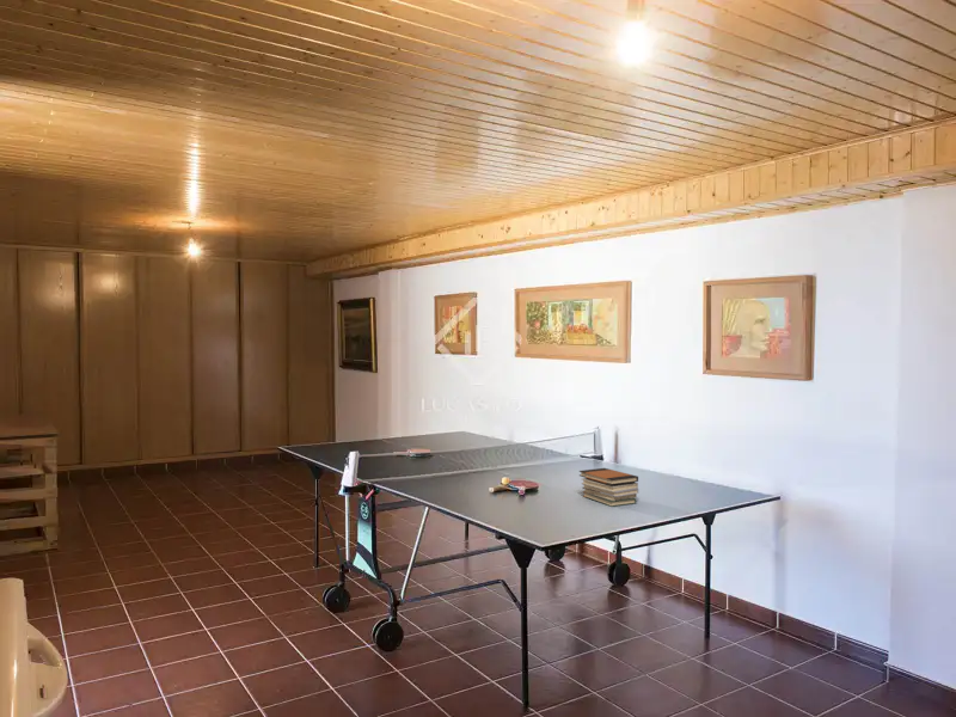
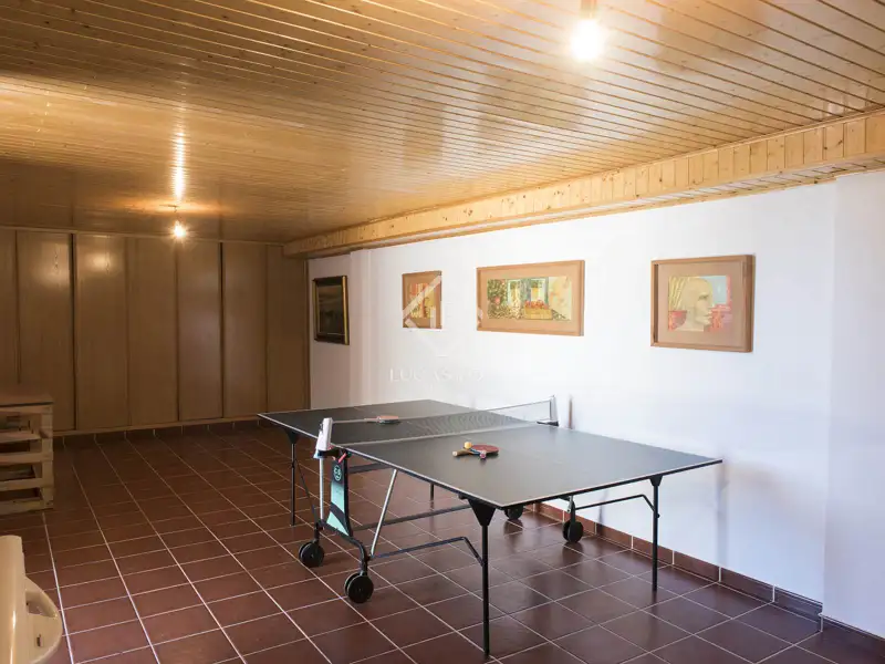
- book stack (608, 486)
